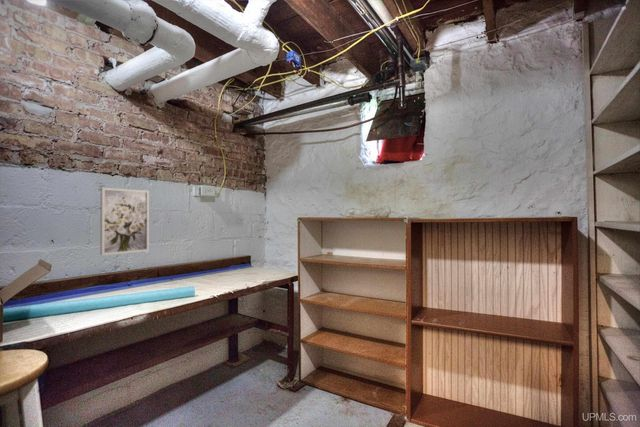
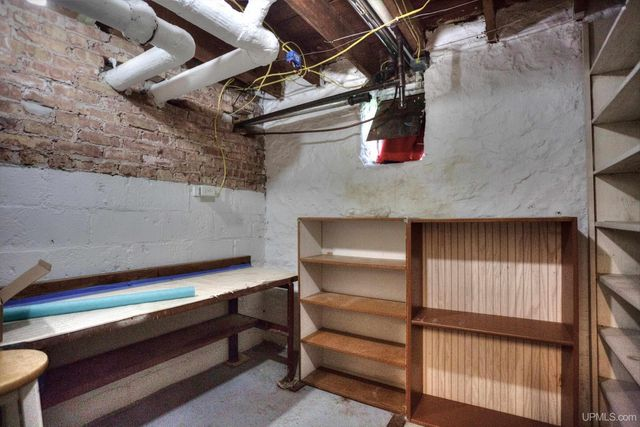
- wall art (125, 221)
